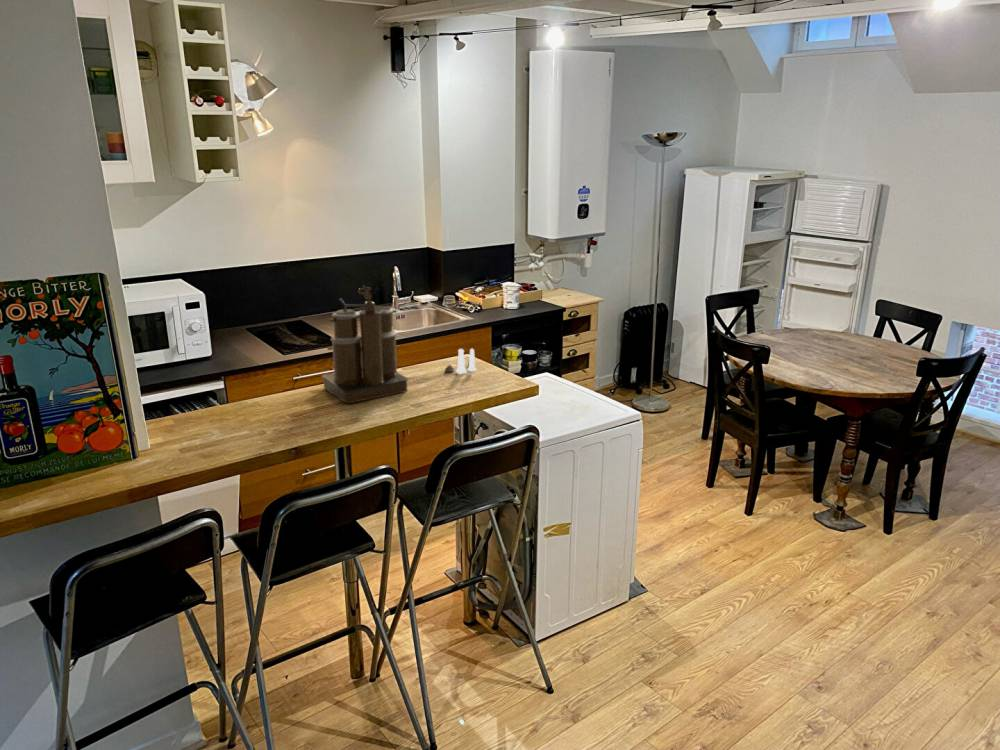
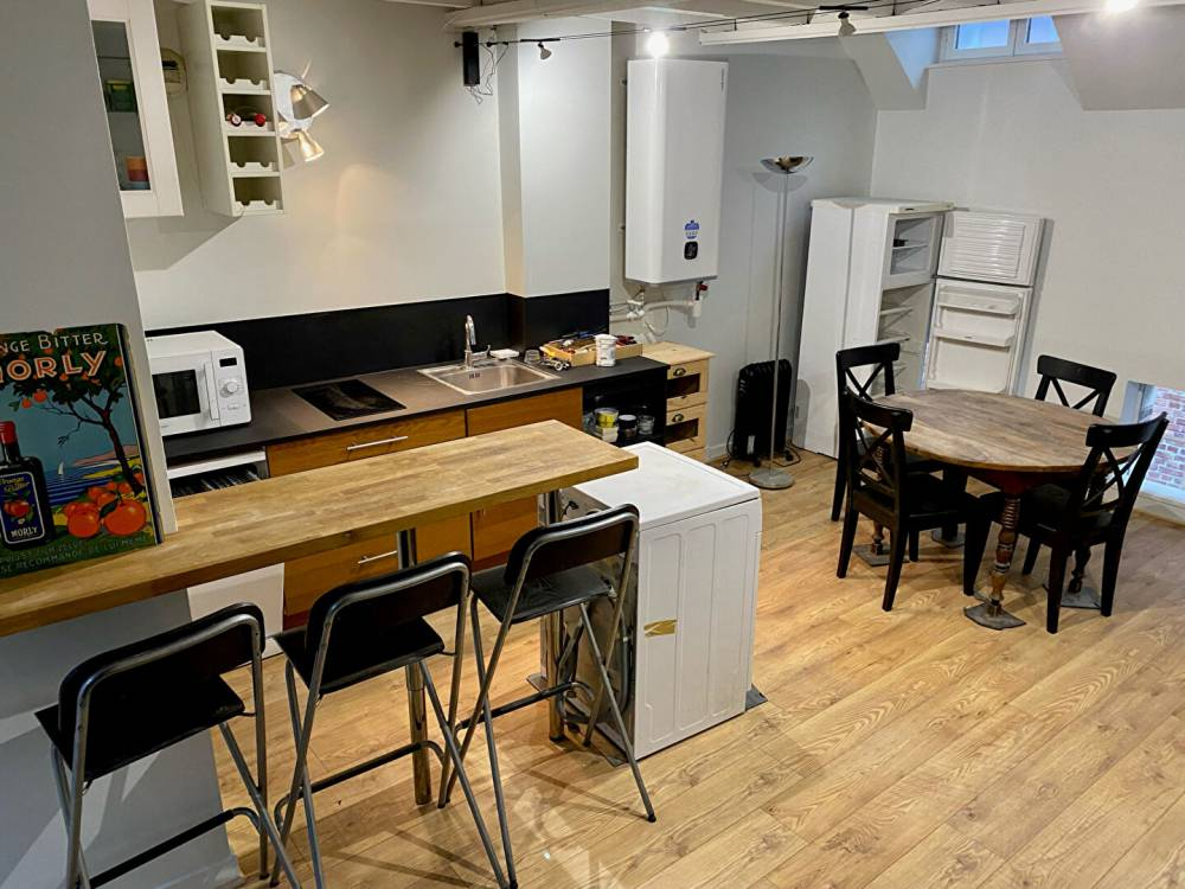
- coffee maker (362, 336)
- salt and pepper shaker set (462, 358)
